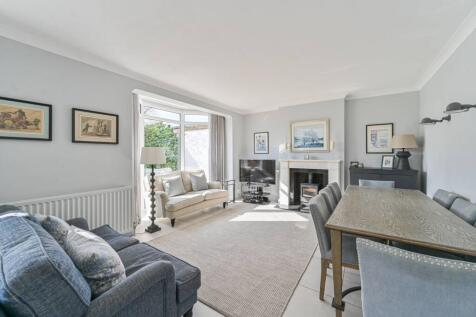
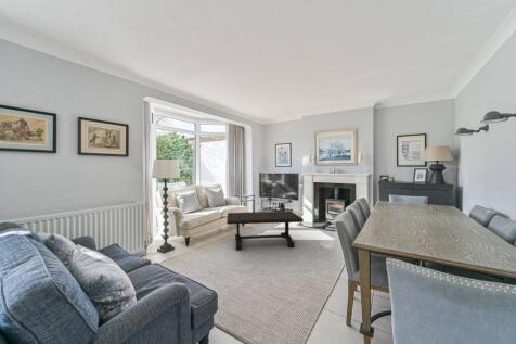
+ coffee table (262, 222)
